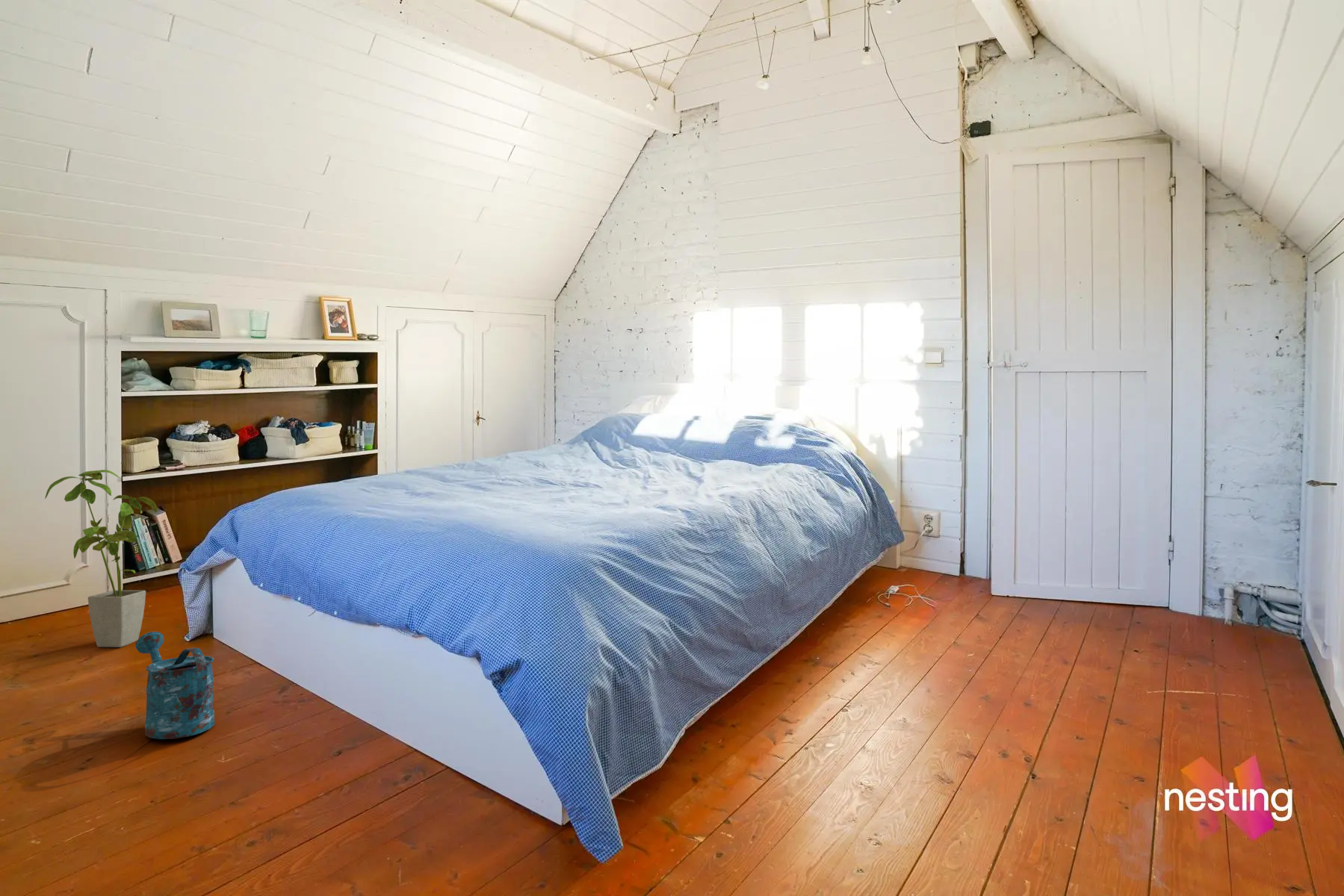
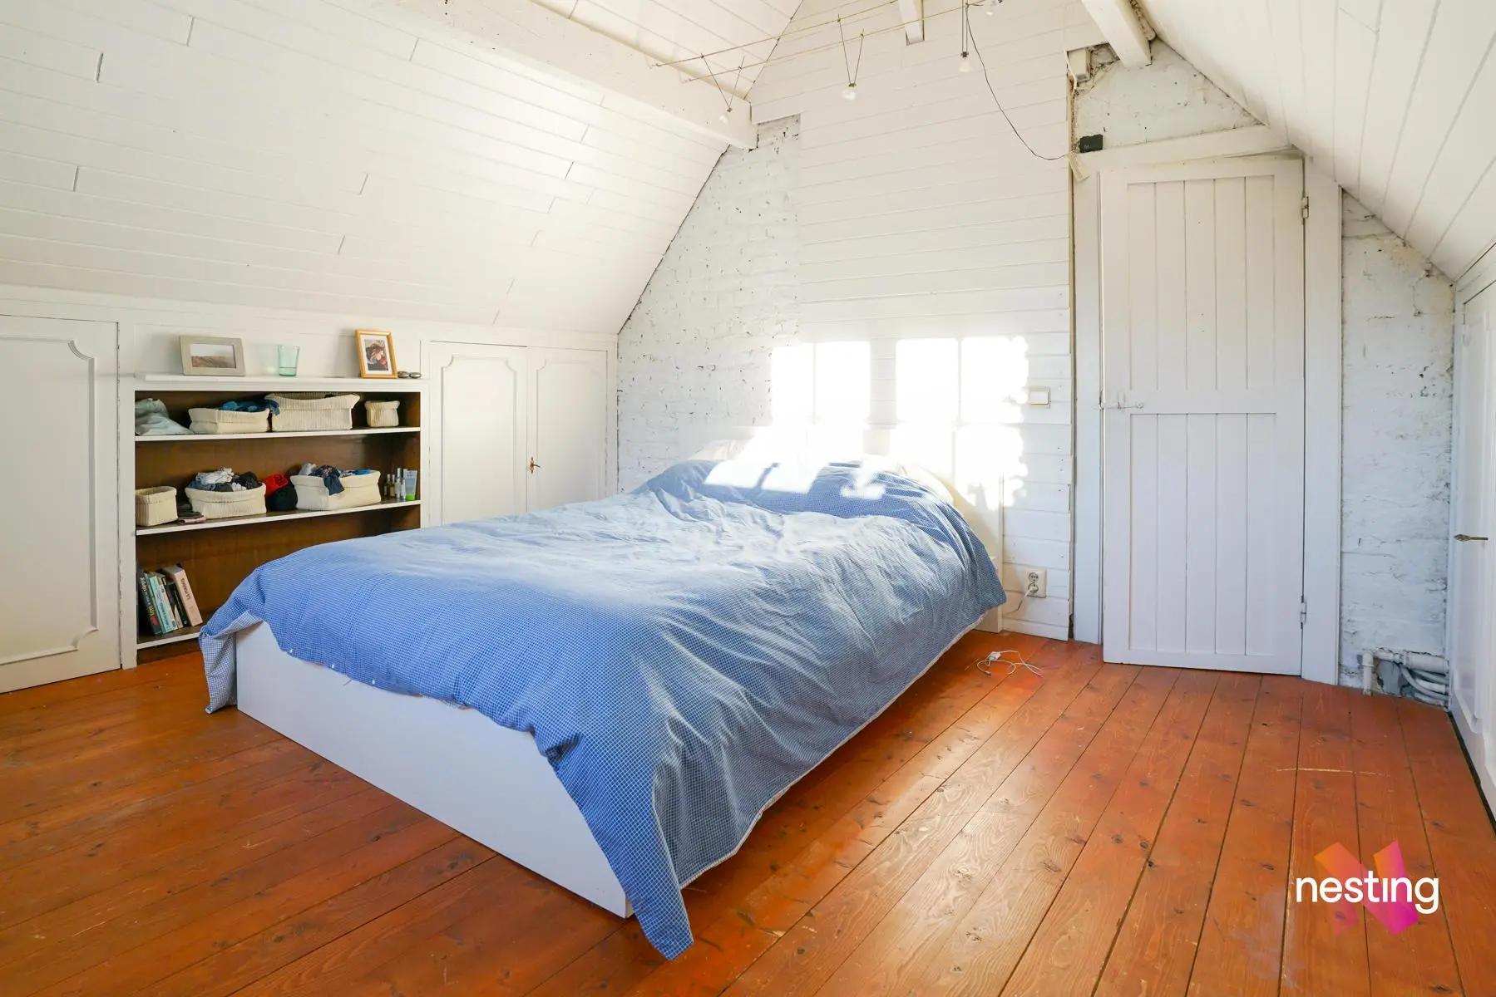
- watering can (172, 681)
- house plant (103, 559)
